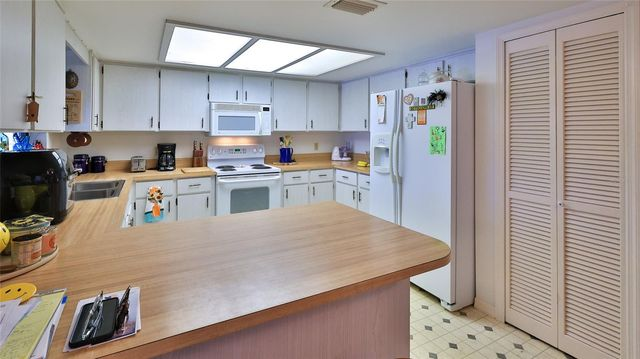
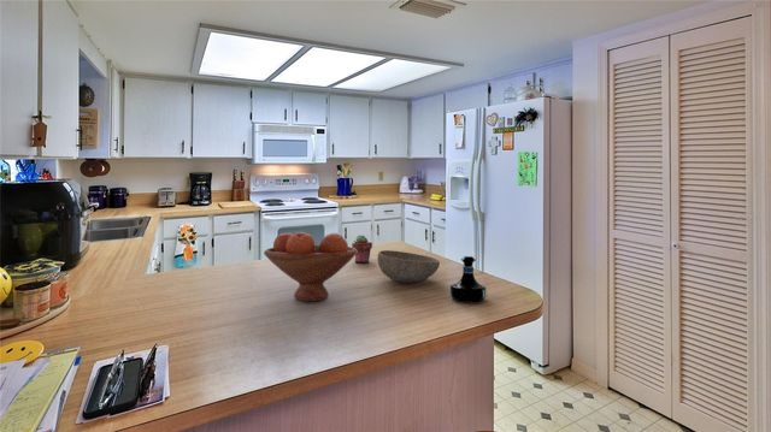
+ bowl (407, 266)
+ fruit bowl (311, 264)
+ potted succulent (361, 248)
+ tequila bottle (467, 277)
